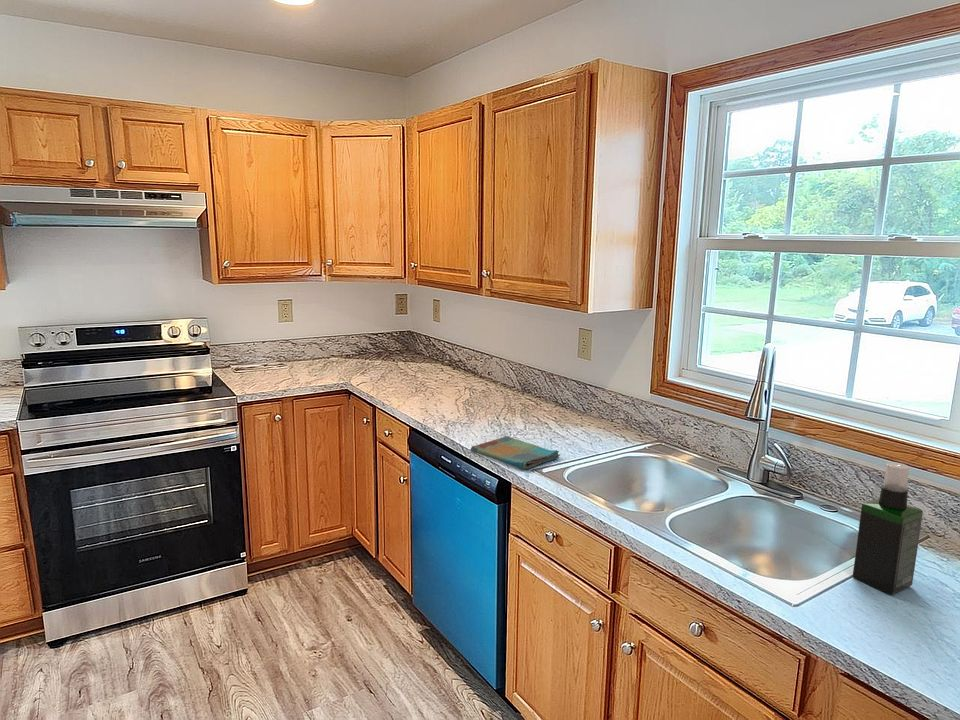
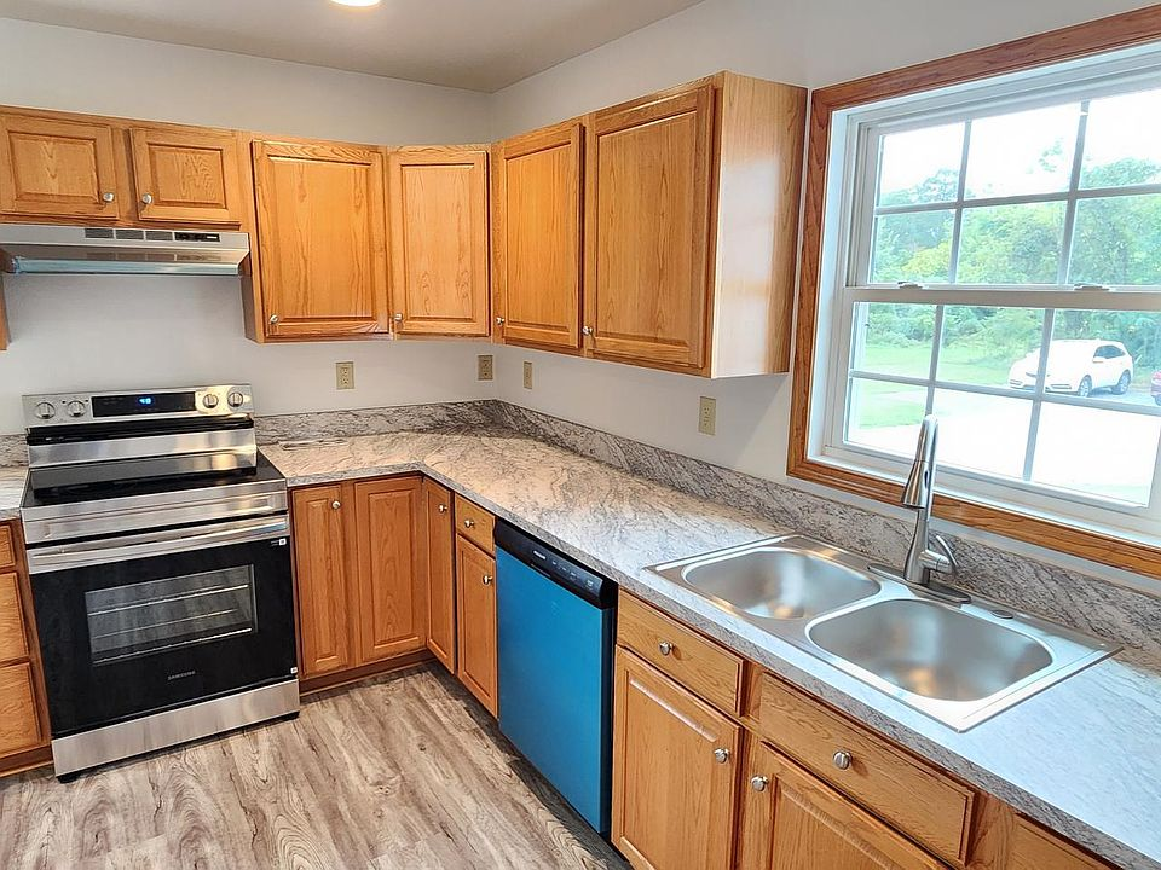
- spray bottle (889, 524)
- dish towel (514, 451)
